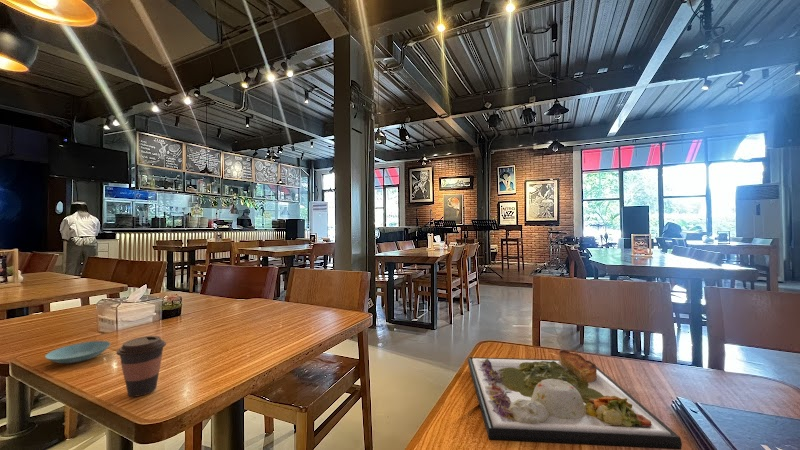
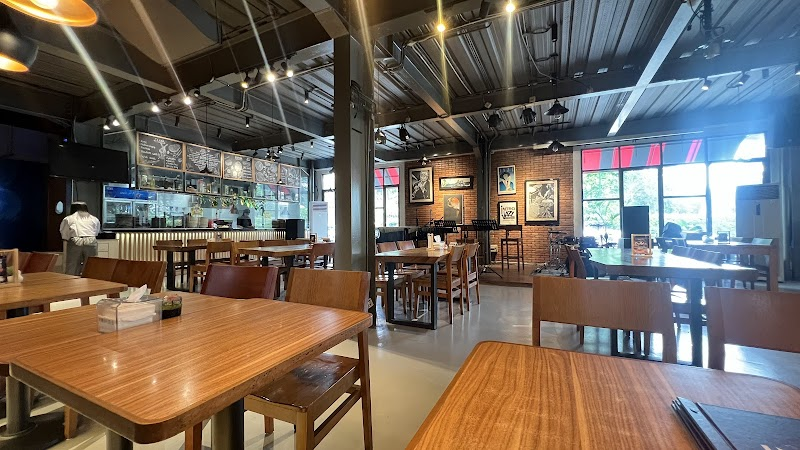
- dinner plate (549, 385)
- saucer (79, 353)
- coffee cup (142, 365)
